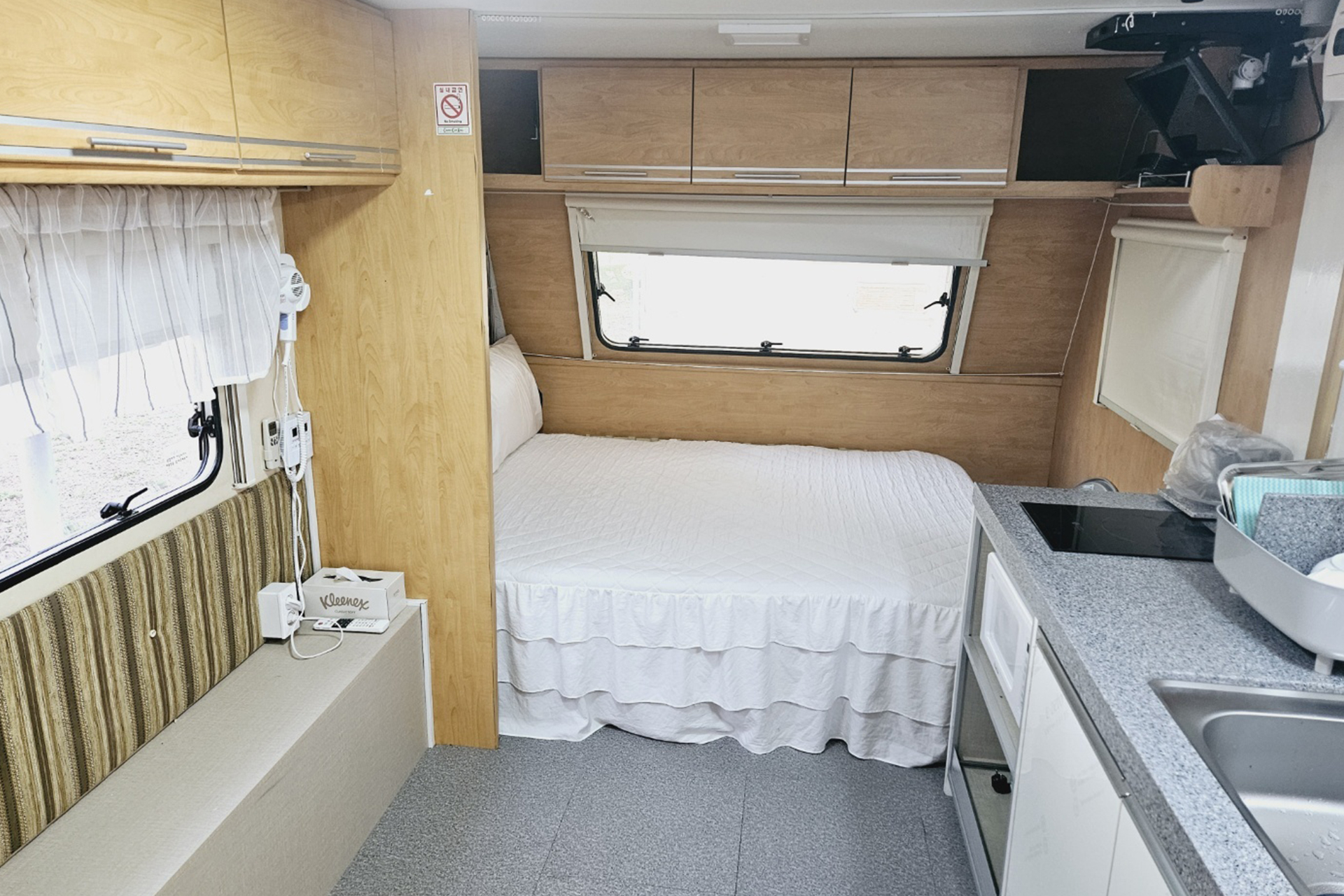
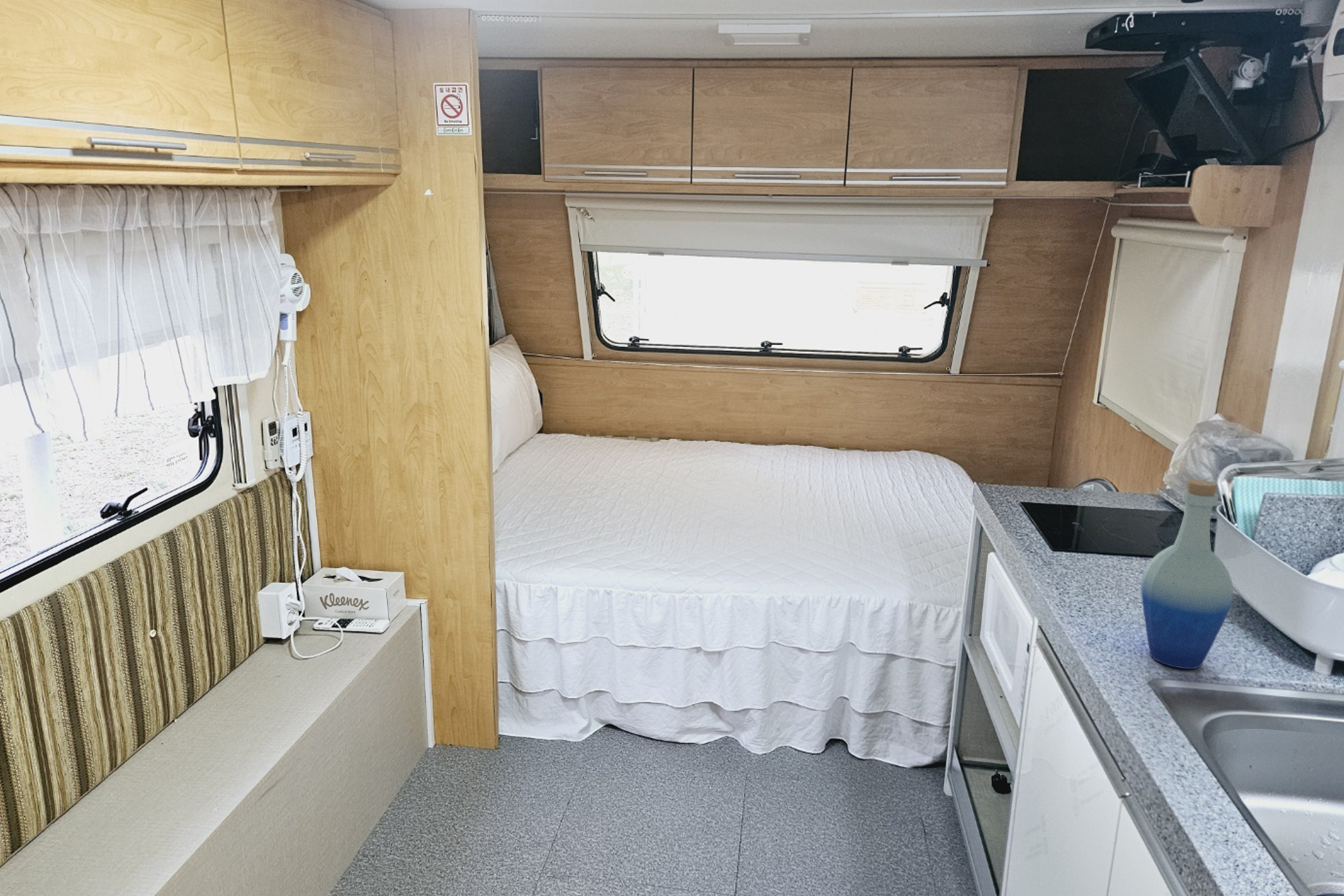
+ bottle (1189, 572)
